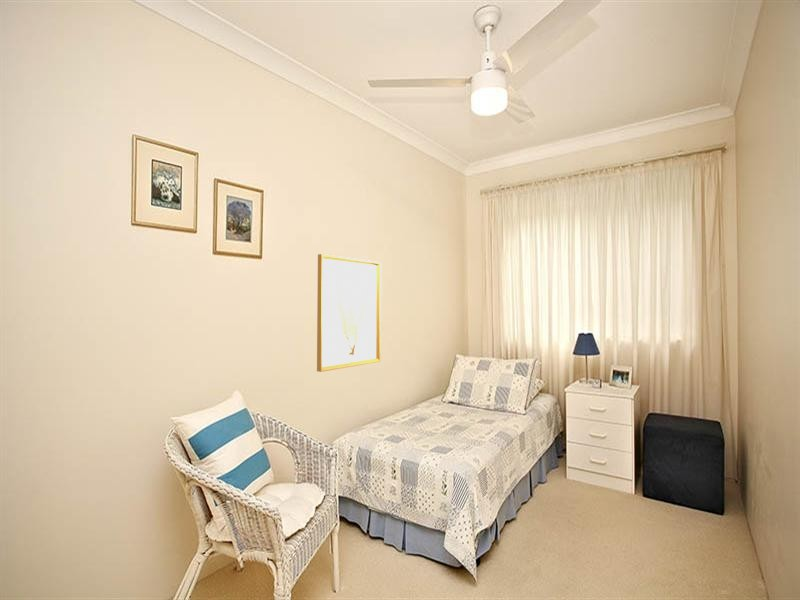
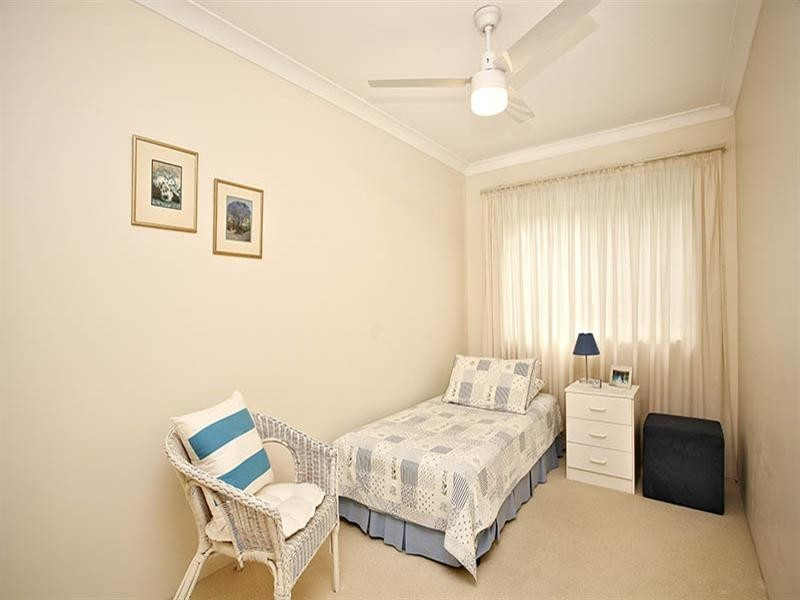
- wall art (351, 312)
